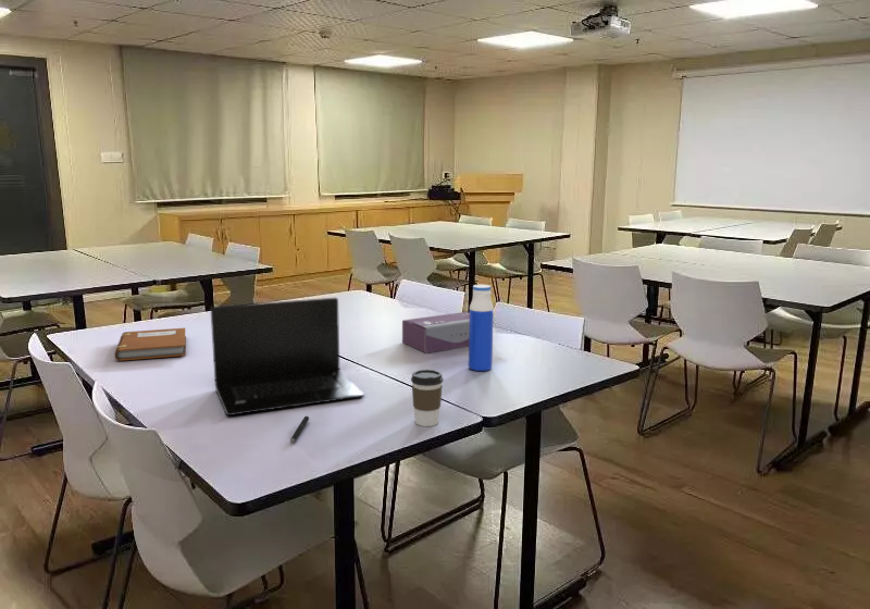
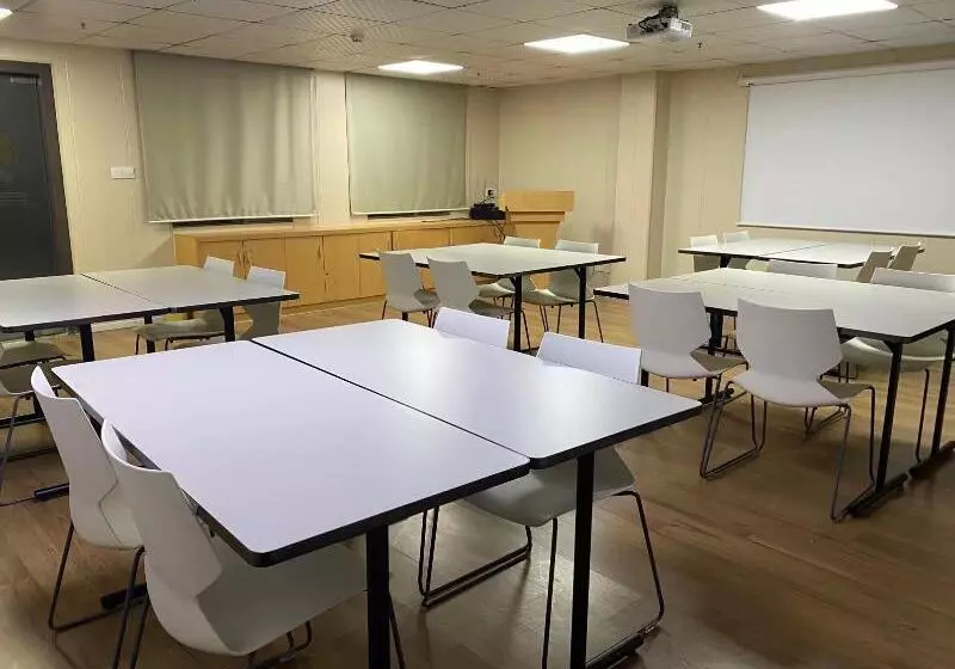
- coffee cup (426, 398)
- laptop (287, 351)
- tissue box (446, 330)
- pen (299, 430)
- notebook (152, 343)
- water bottle (481, 327)
